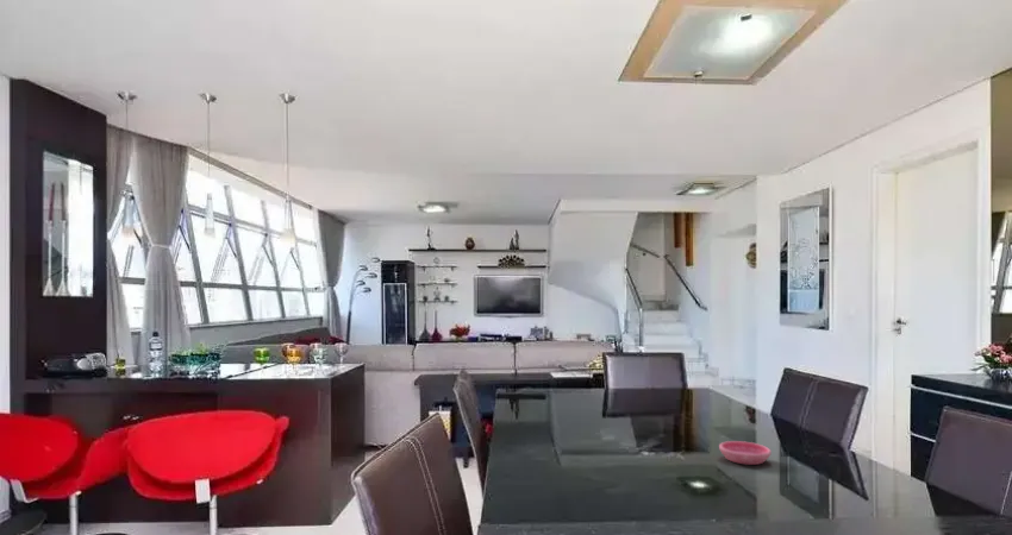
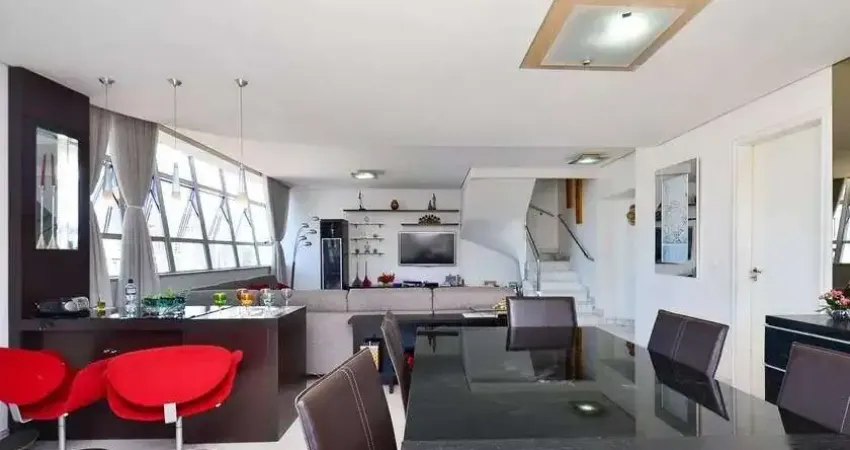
- saucer (744, 453)
